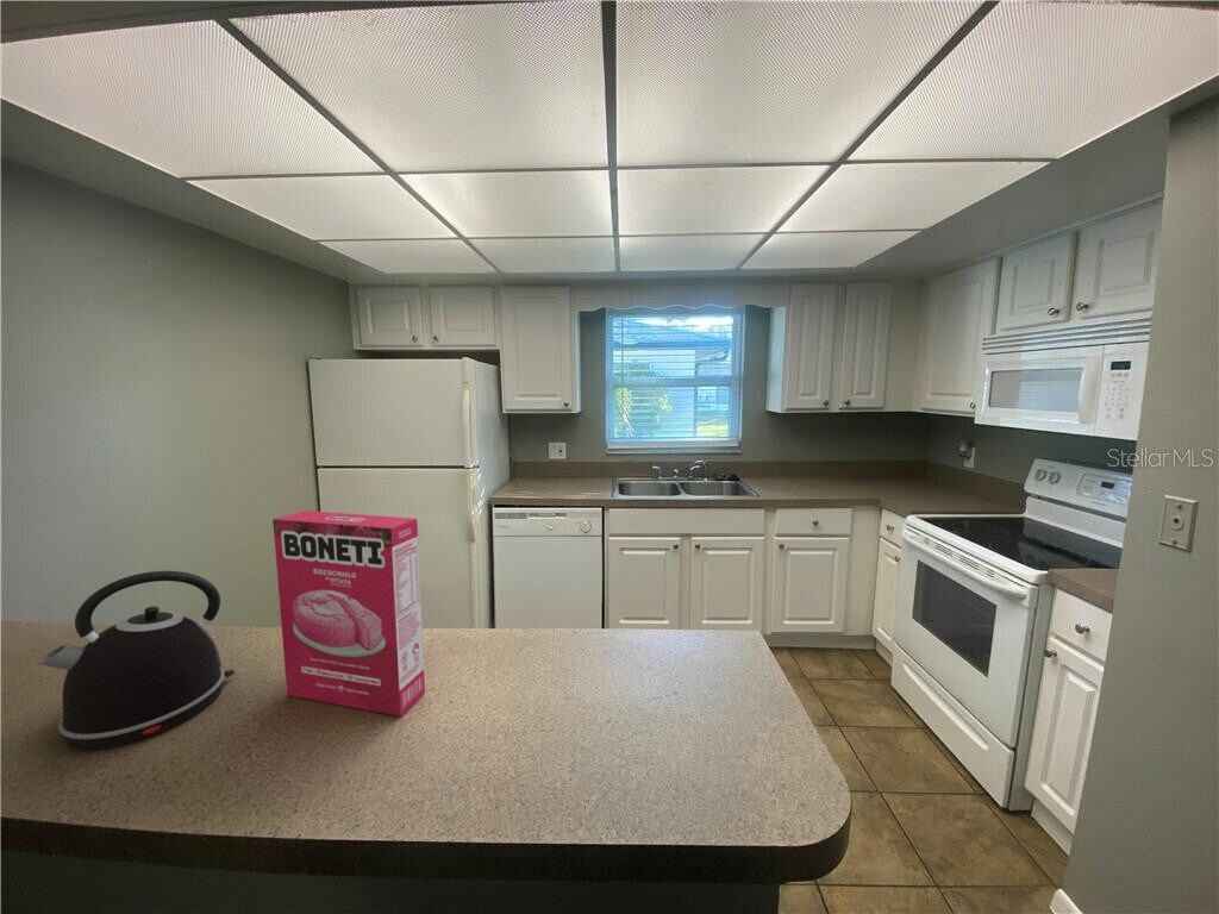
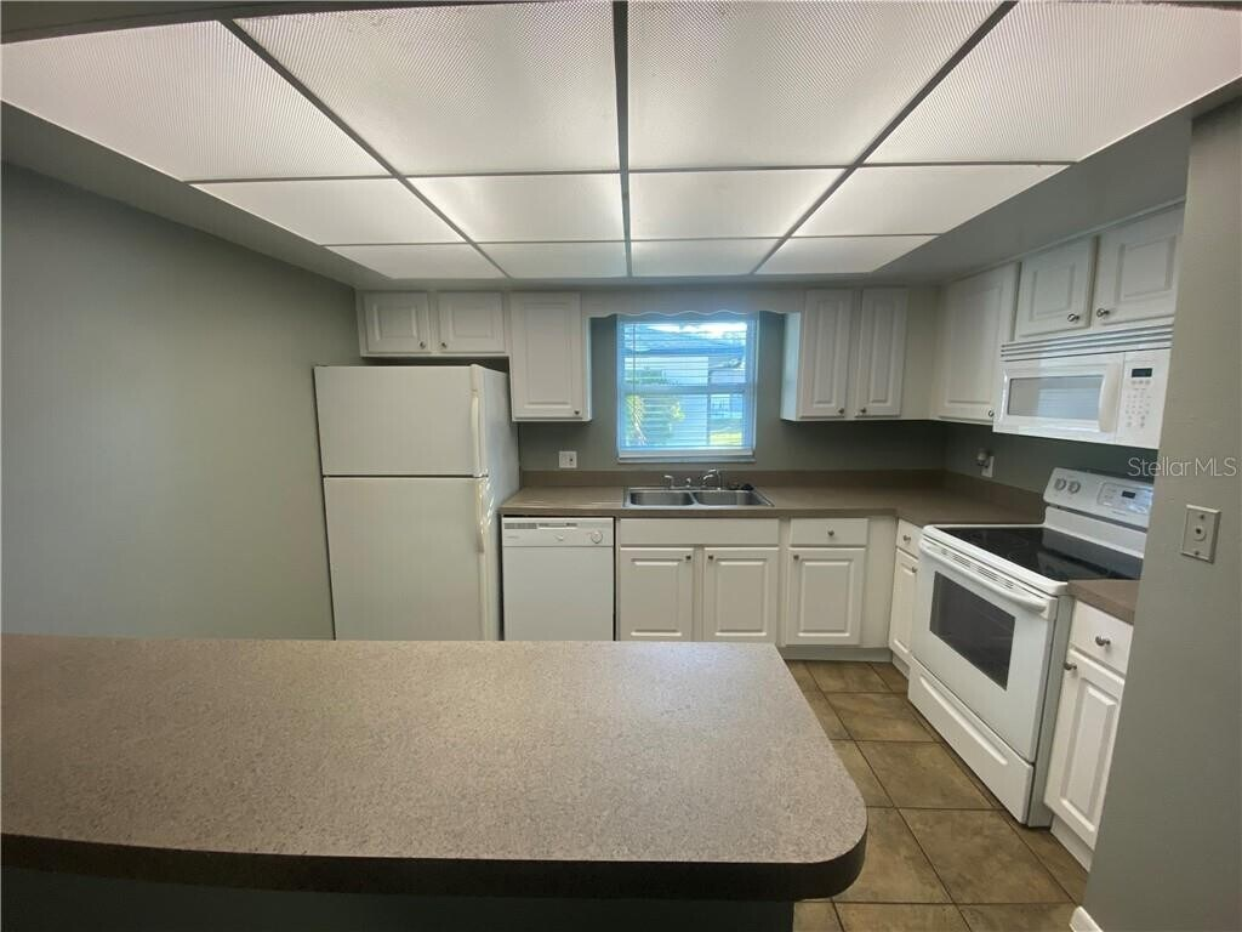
- cereal box (350, 608)
- kettle (144, 641)
